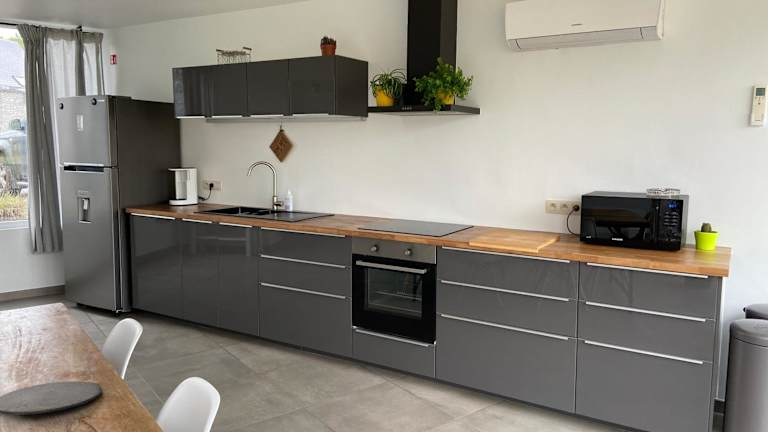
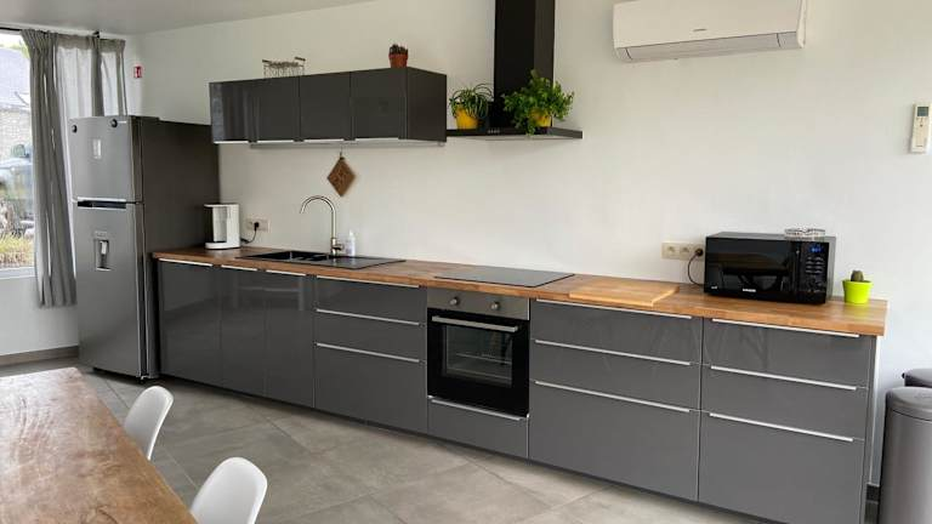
- plate (49, 396)
